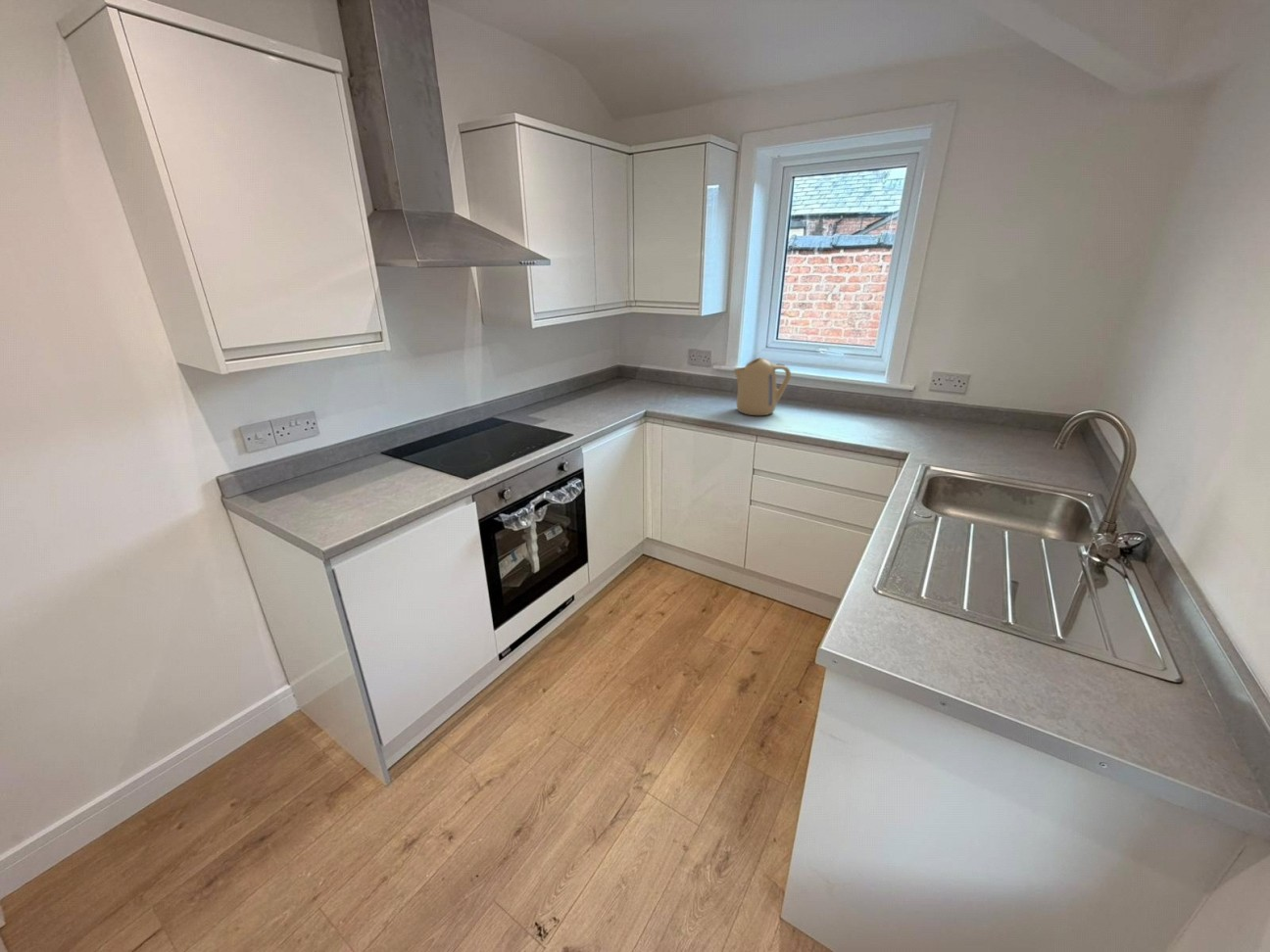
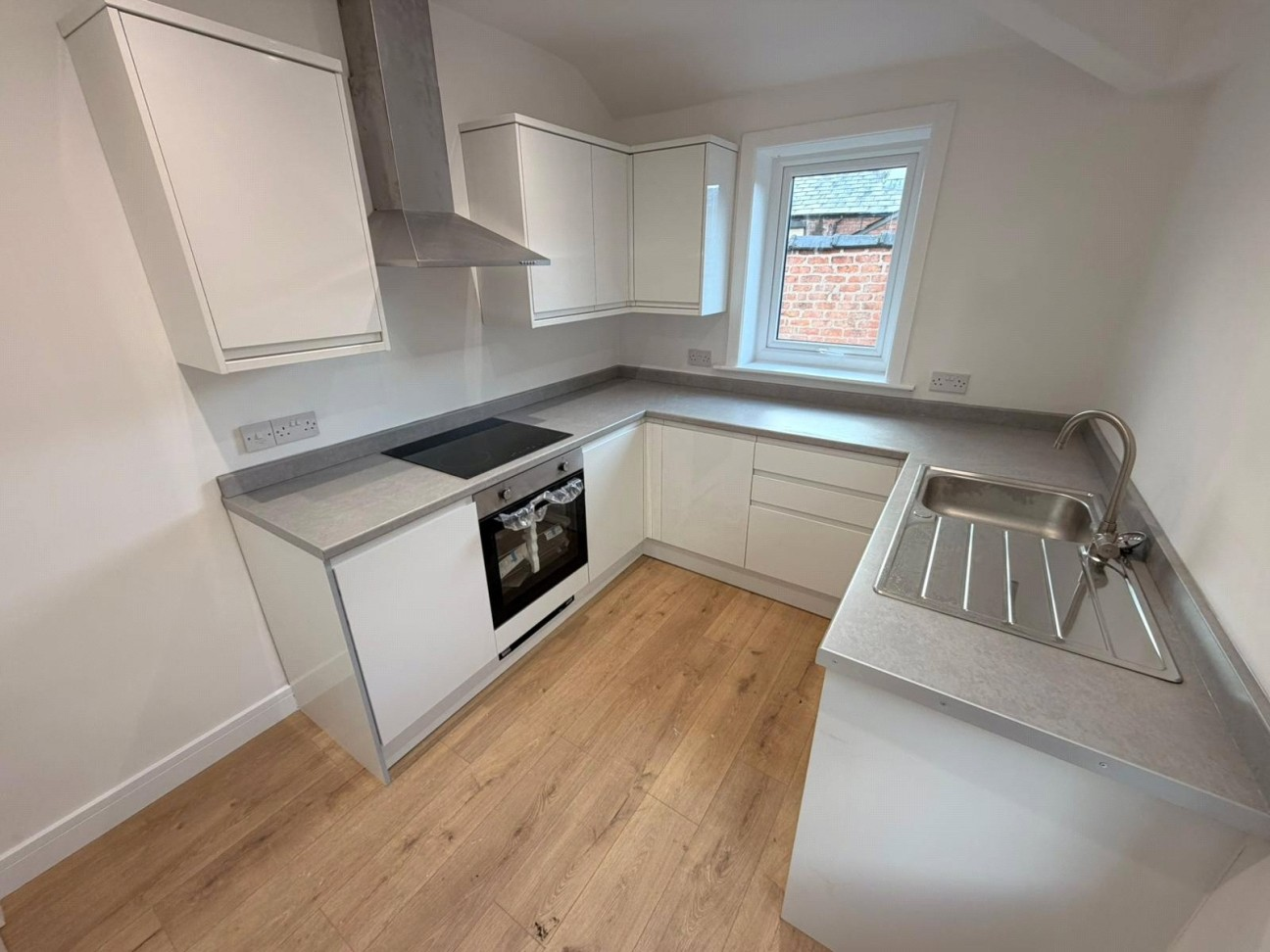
- kettle (760, 385)
